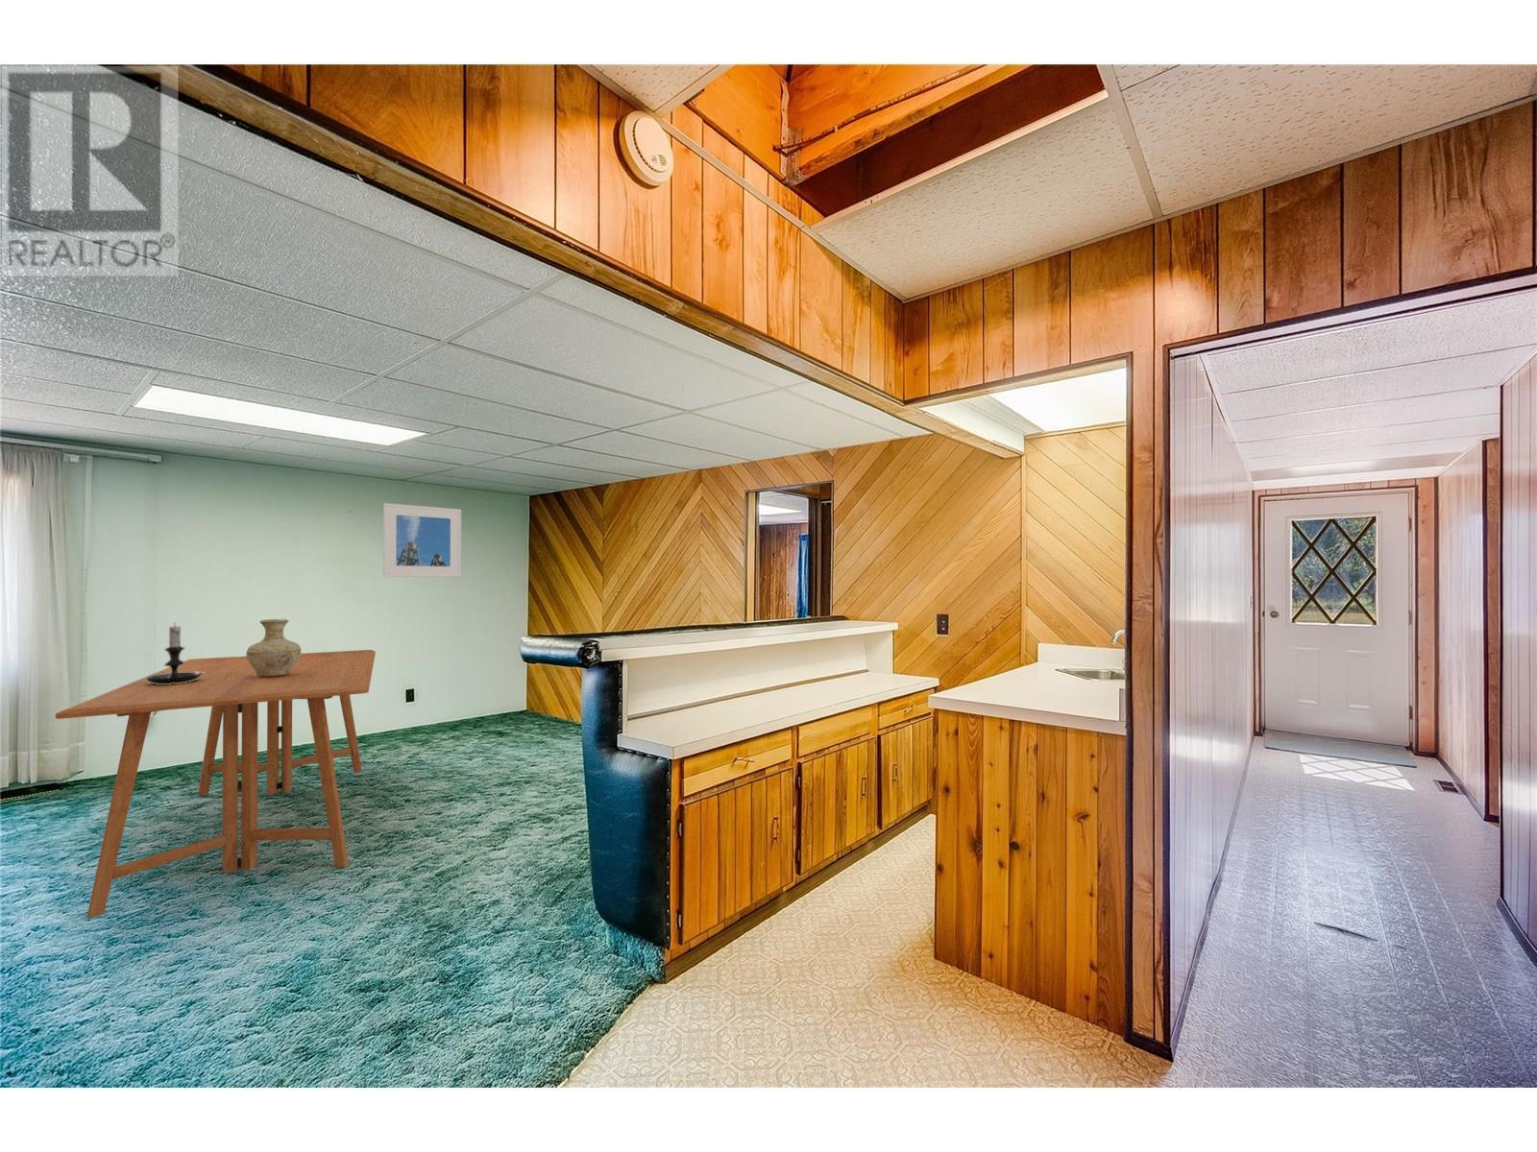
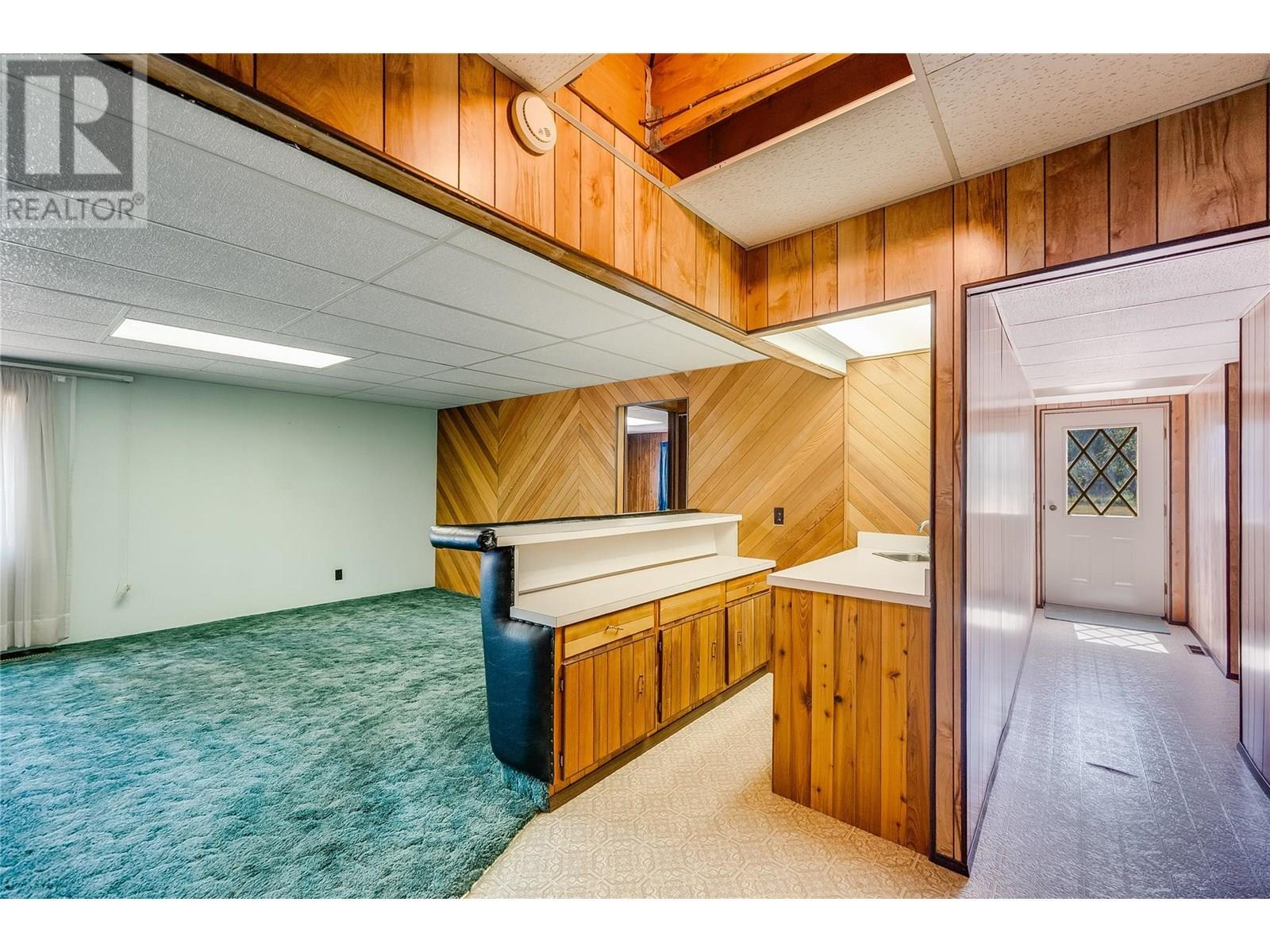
- dining table (267, 748)
- candle holder (174, 652)
- vase (274, 647)
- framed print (424, 541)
